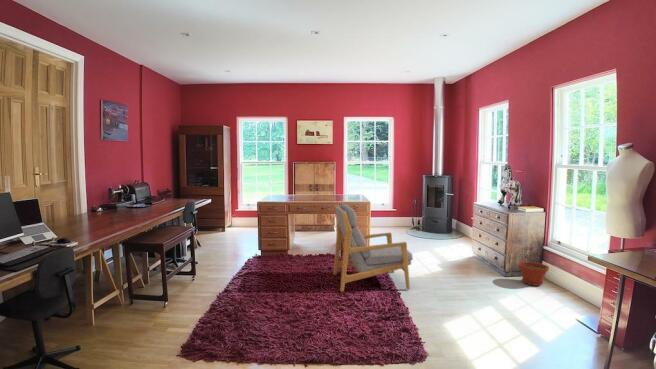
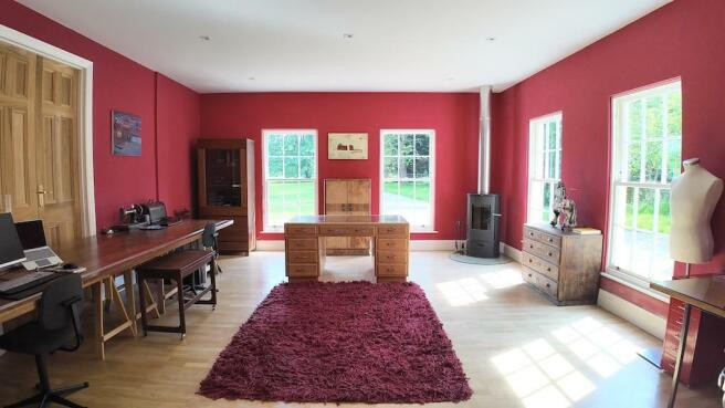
- plant pot (532, 274)
- armchair (370, 246)
